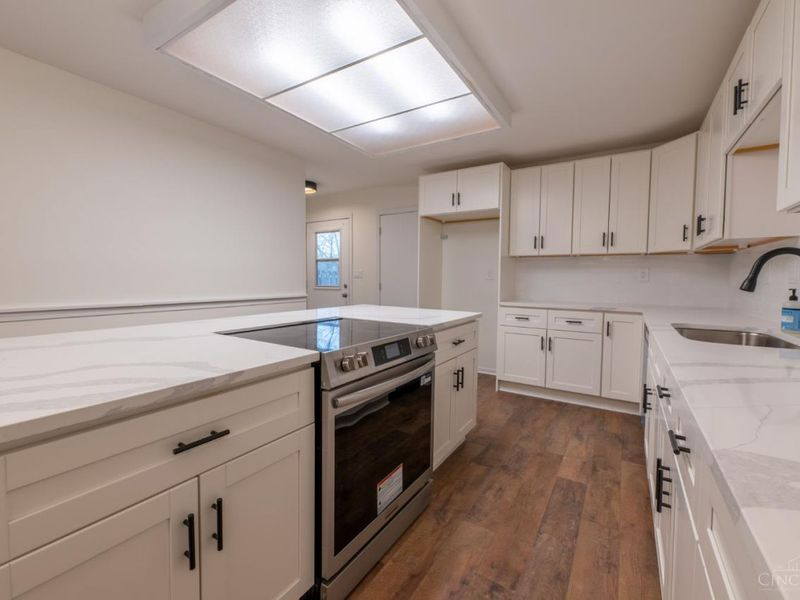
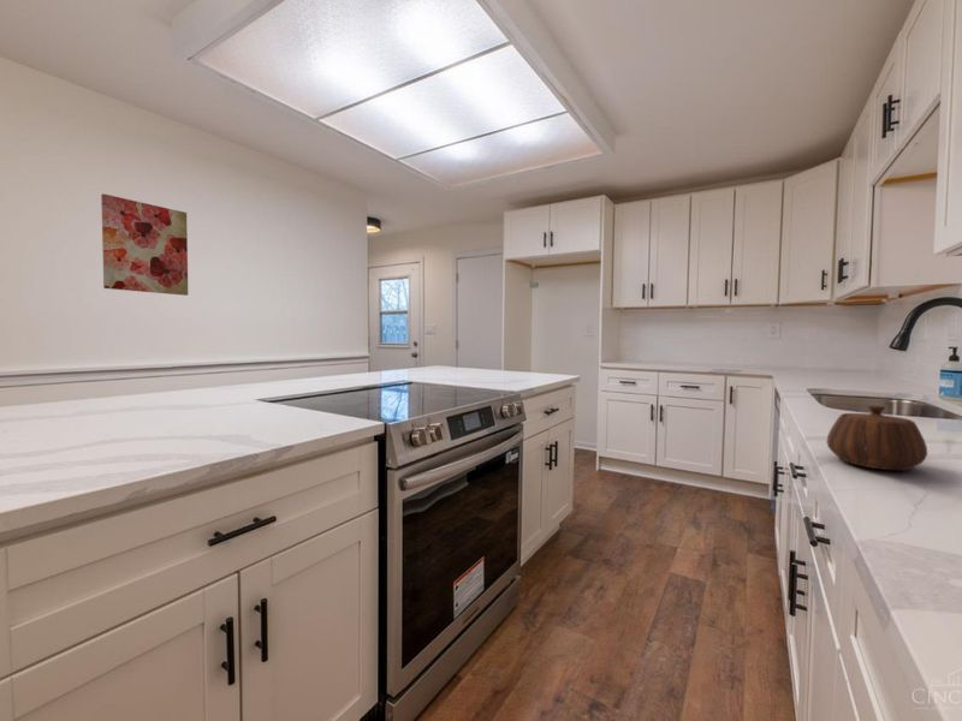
+ teapot (874, 435)
+ wall art (147, 248)
